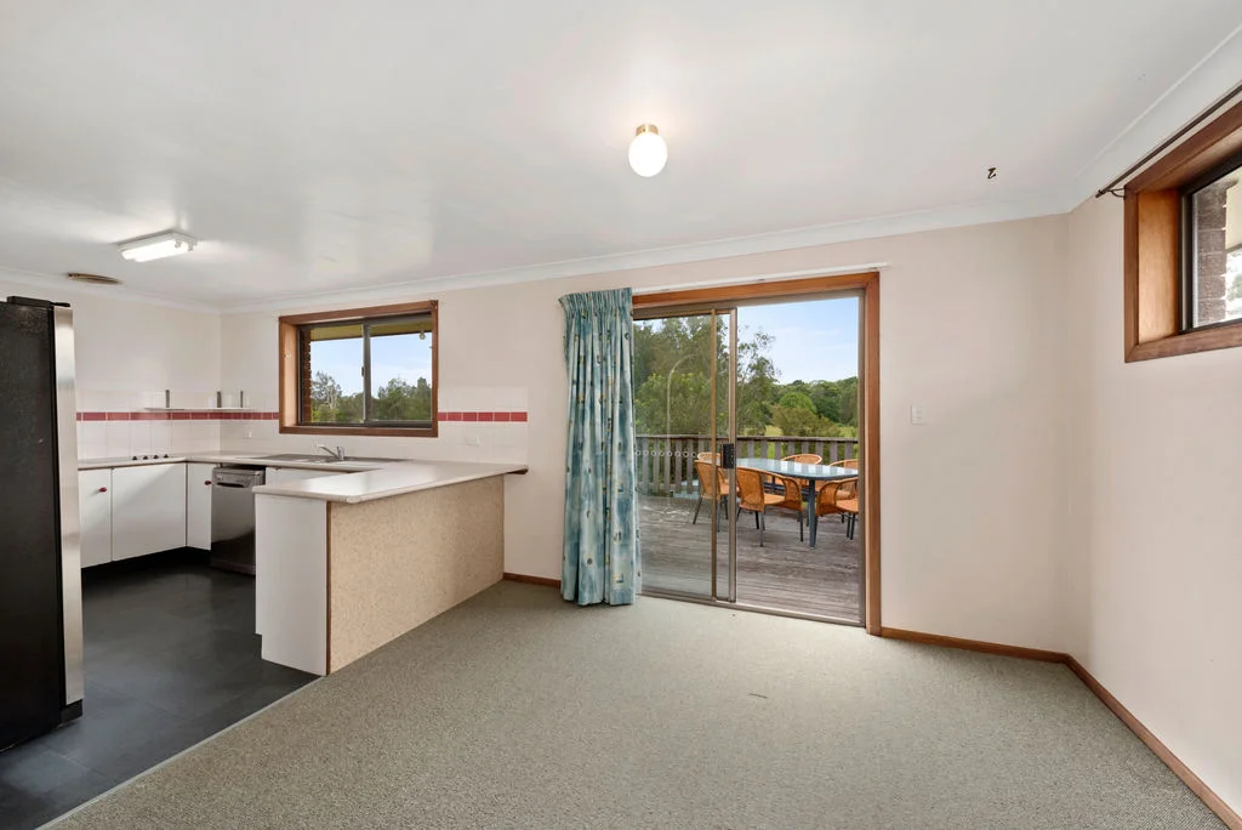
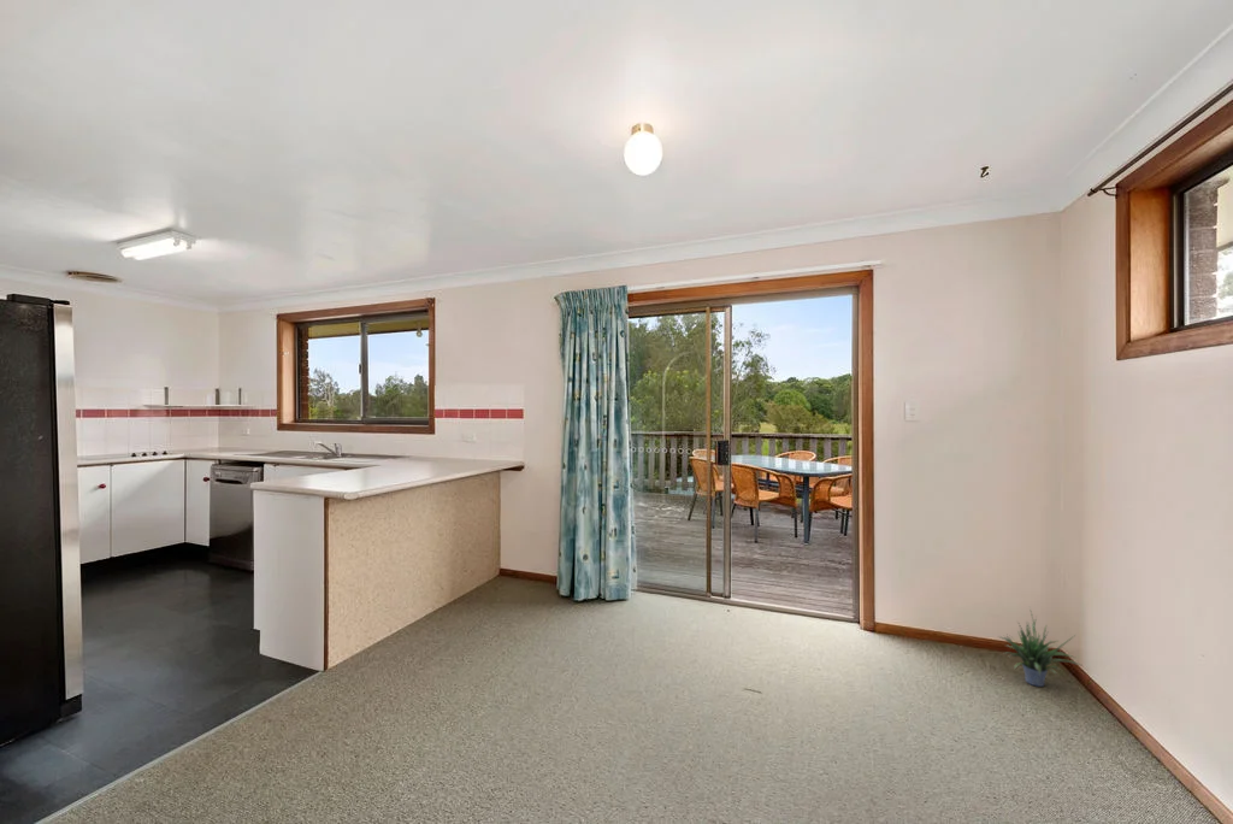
+ potted plant (1038, 648)
